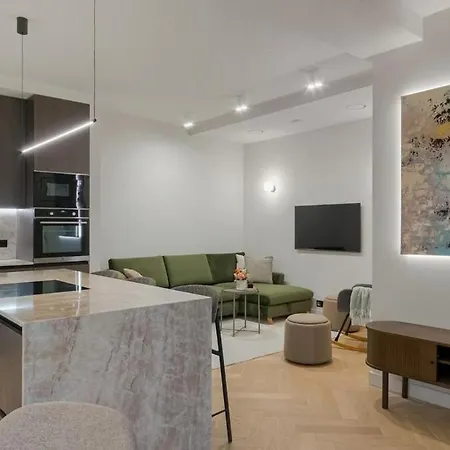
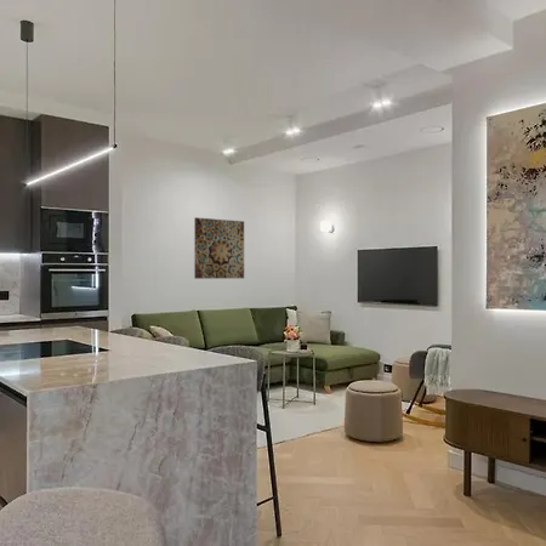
+ wall art (220, 249)
